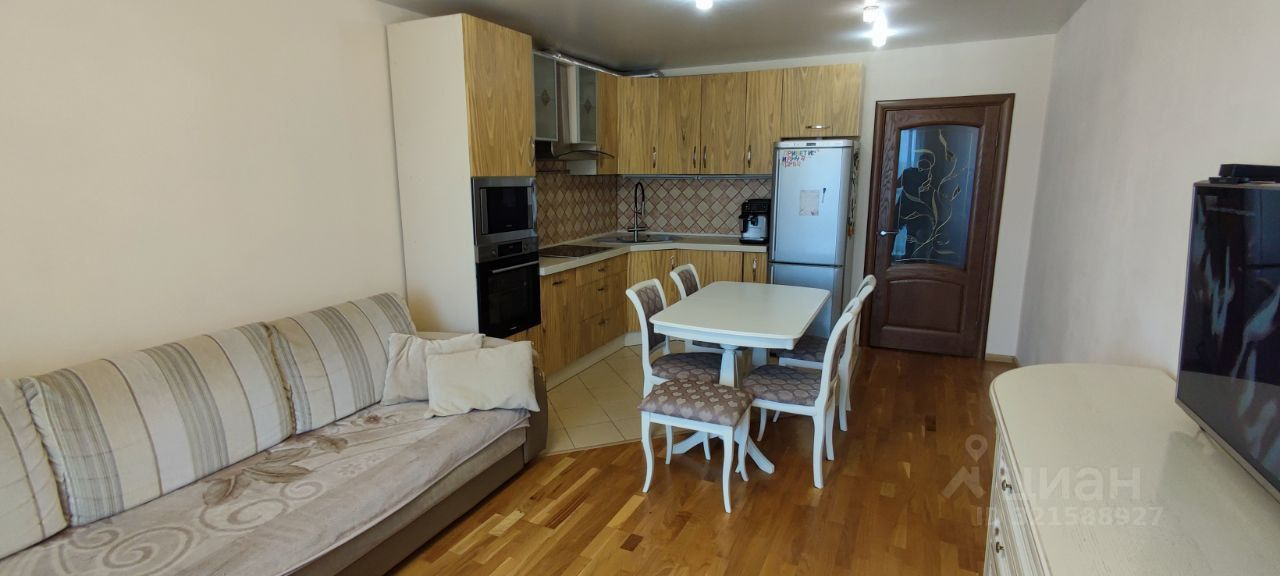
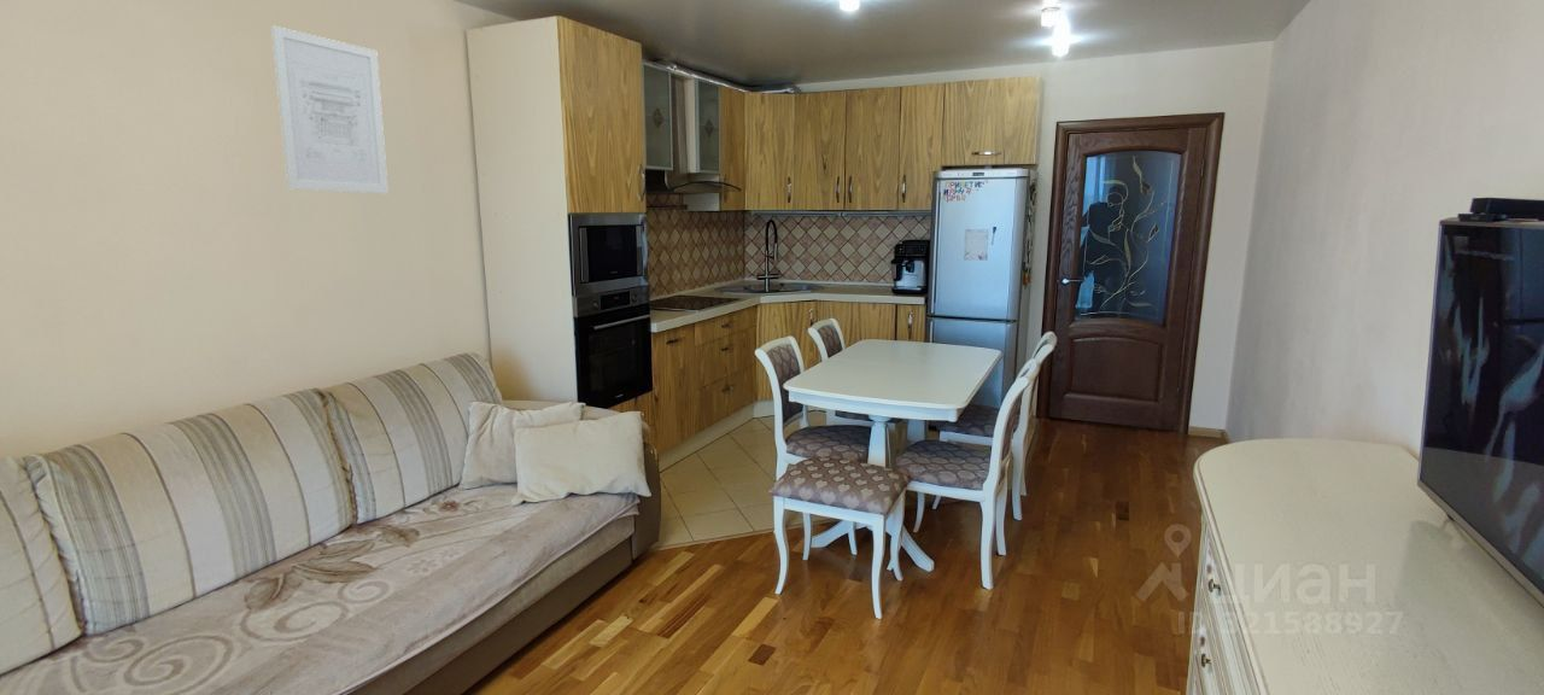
+ wall art (334, 116)
